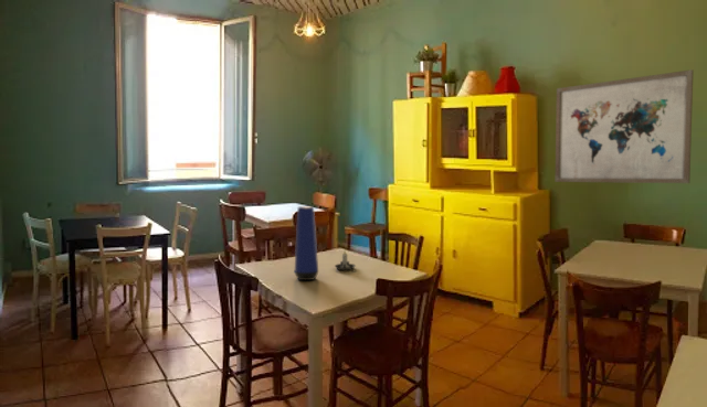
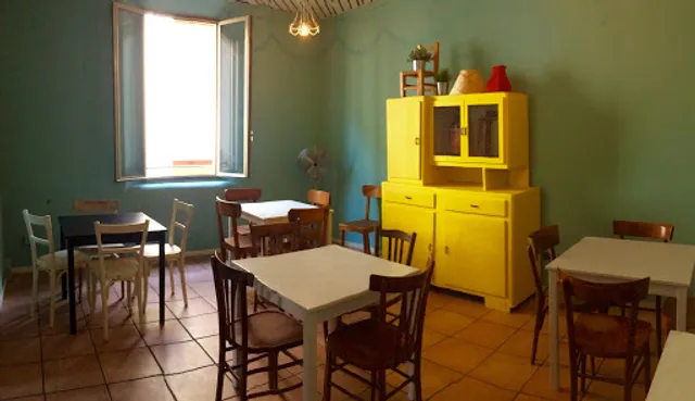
- wall art (616, 131)
- candle (345, 259)
- vase (306, 243)
